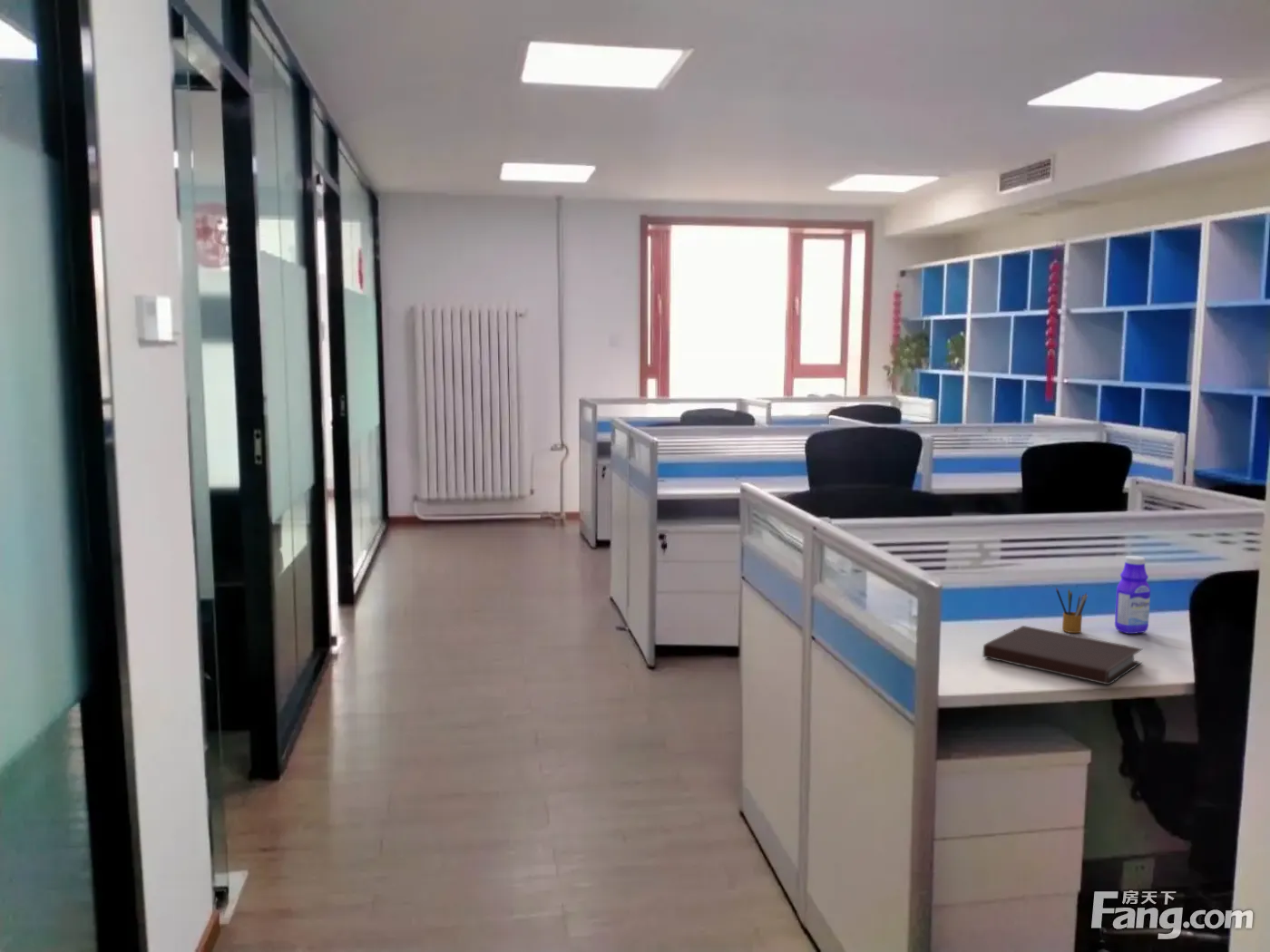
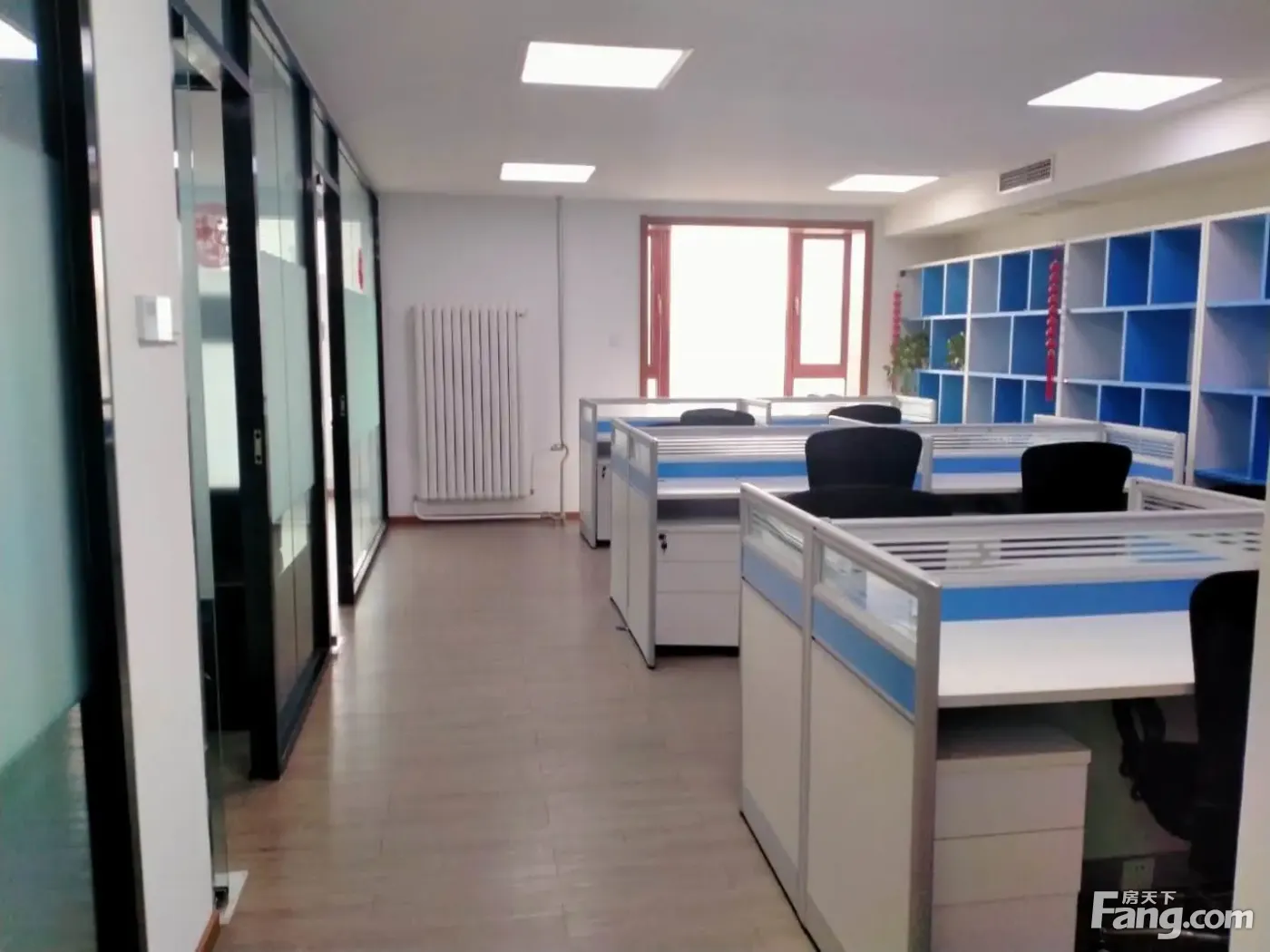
- notebook (1062, 653)
- pencil box (1070, 609)
- bottle (1133, 594)
